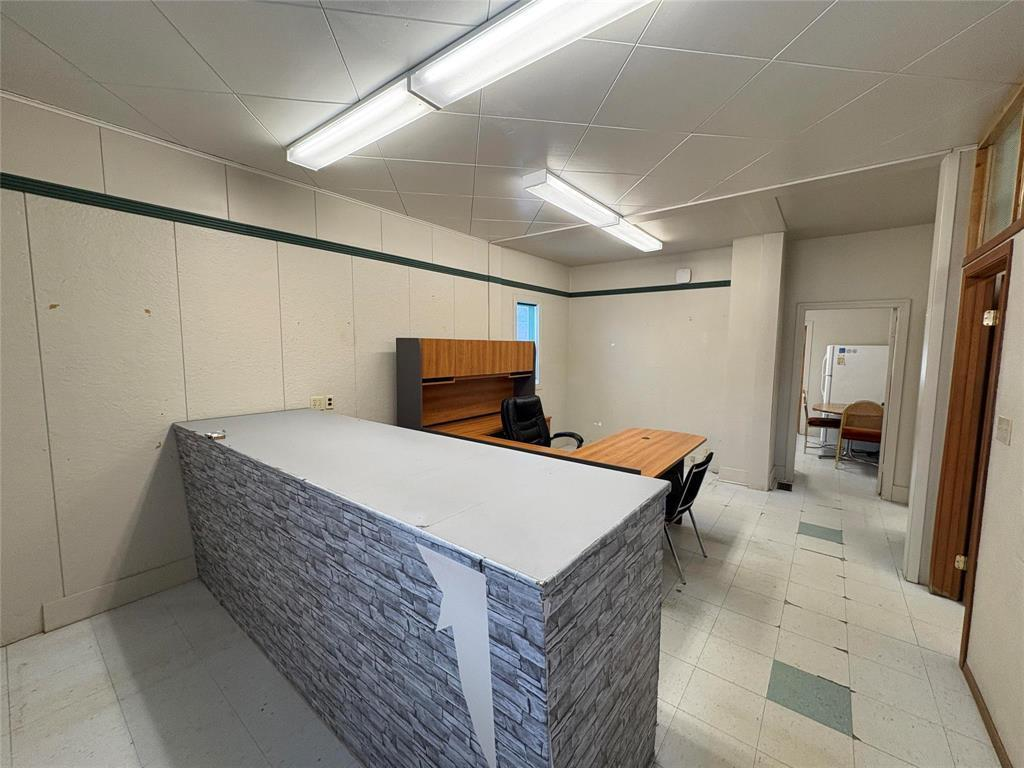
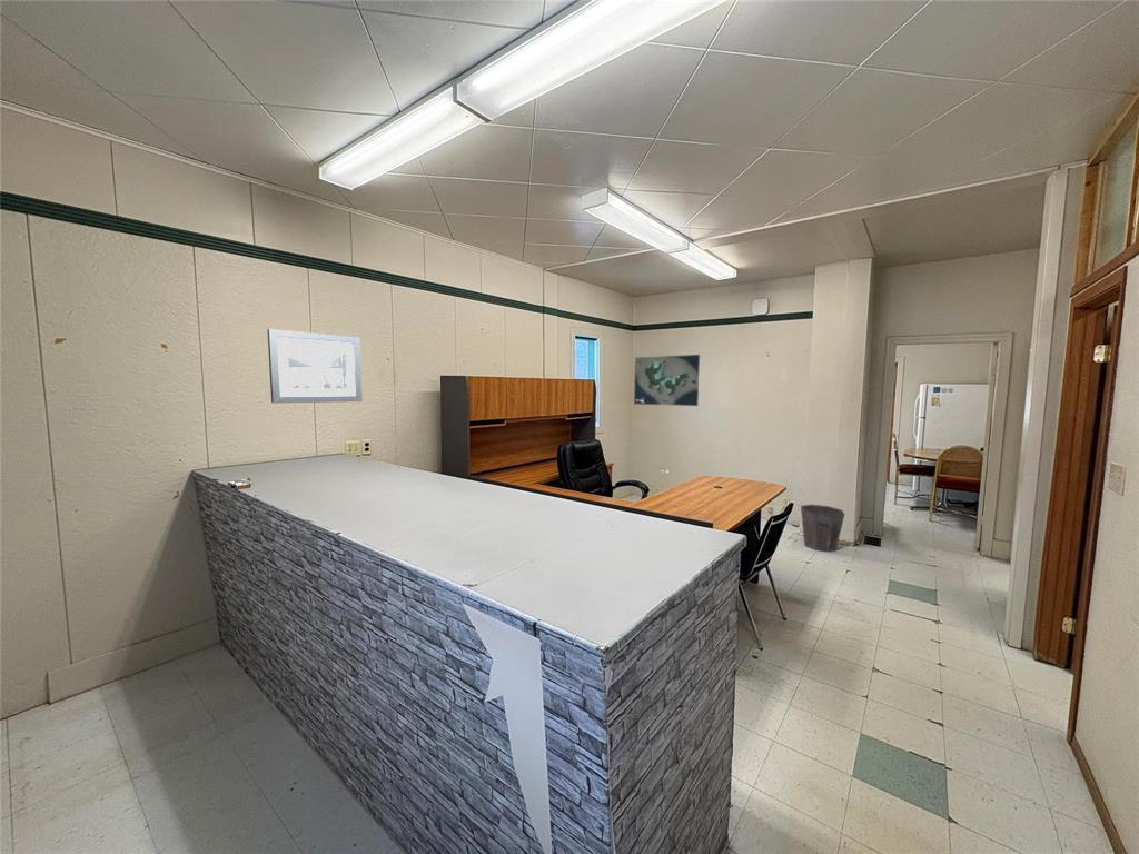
+ map (666, 380)
+ wall art (318, 368)
+ waste bin (820, 527)
